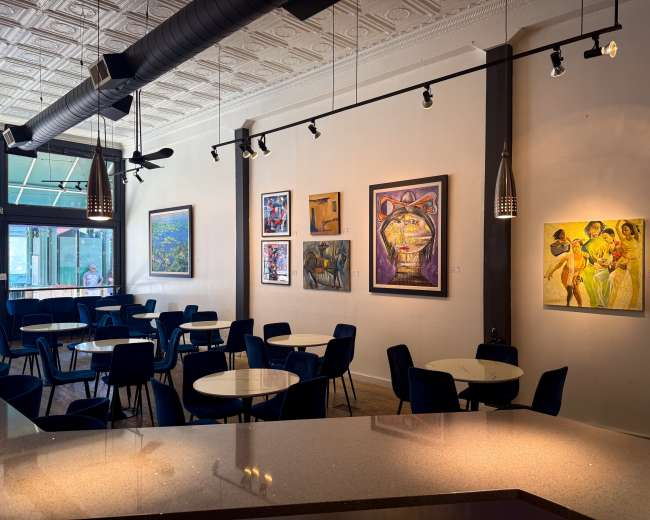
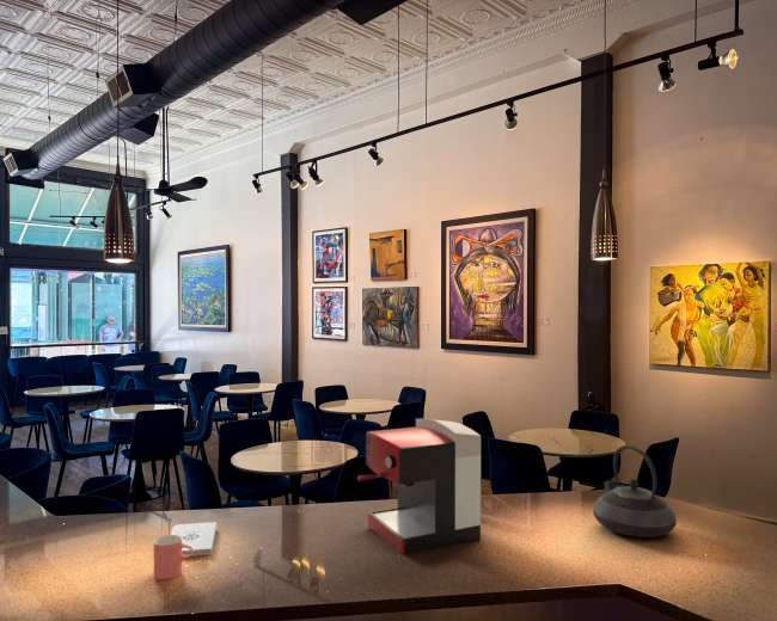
+ coffee maker (410, 479)
+ teapot (630, 486)
+ cup (173, 557)
+ notepad (191, 539)
